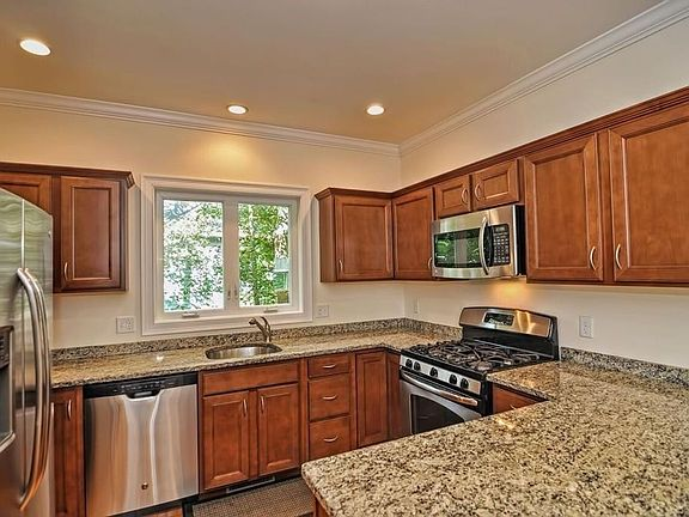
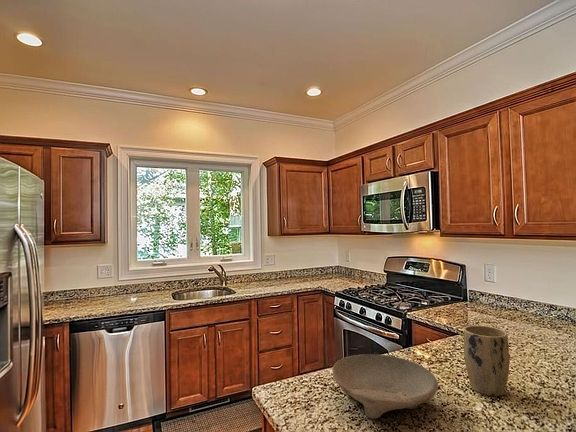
+ plant pot (486, 360)
+ bowl (383, 386)
